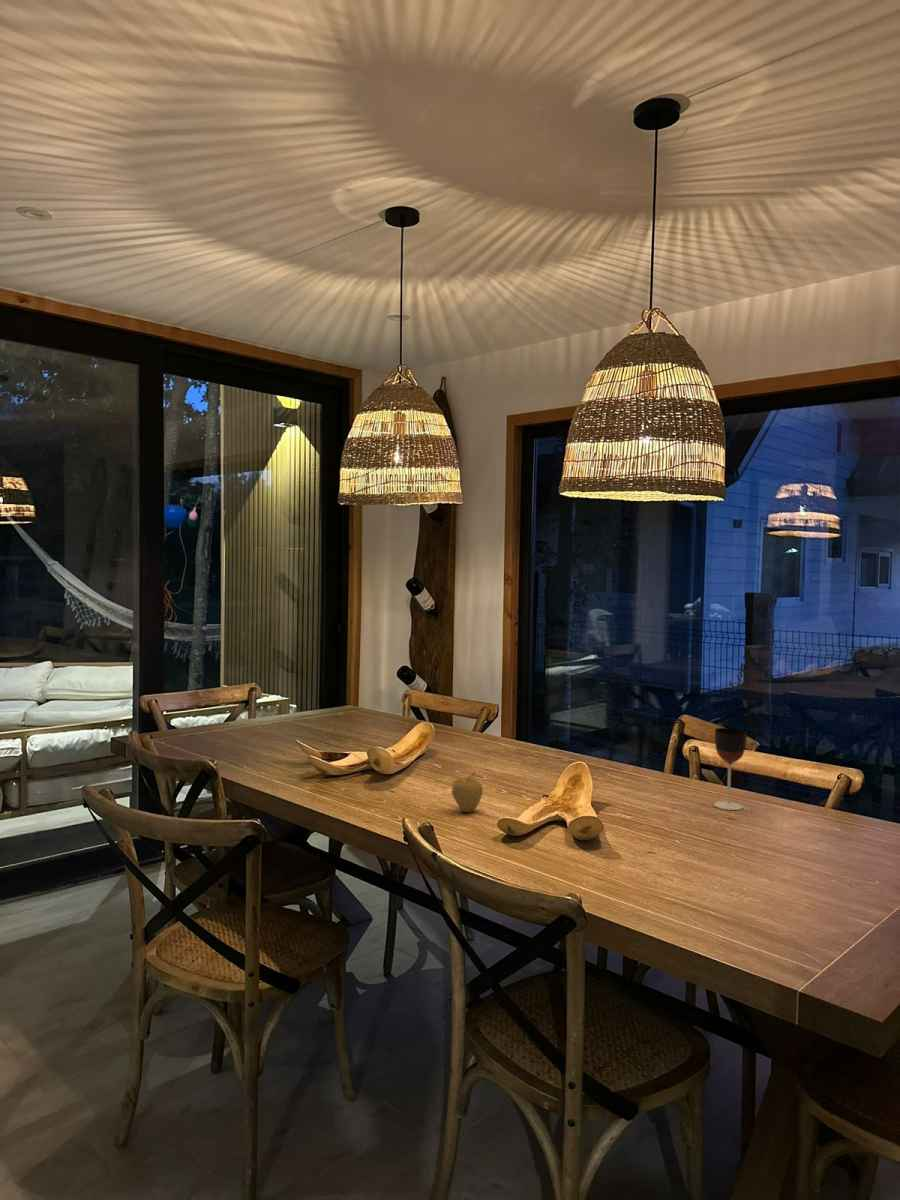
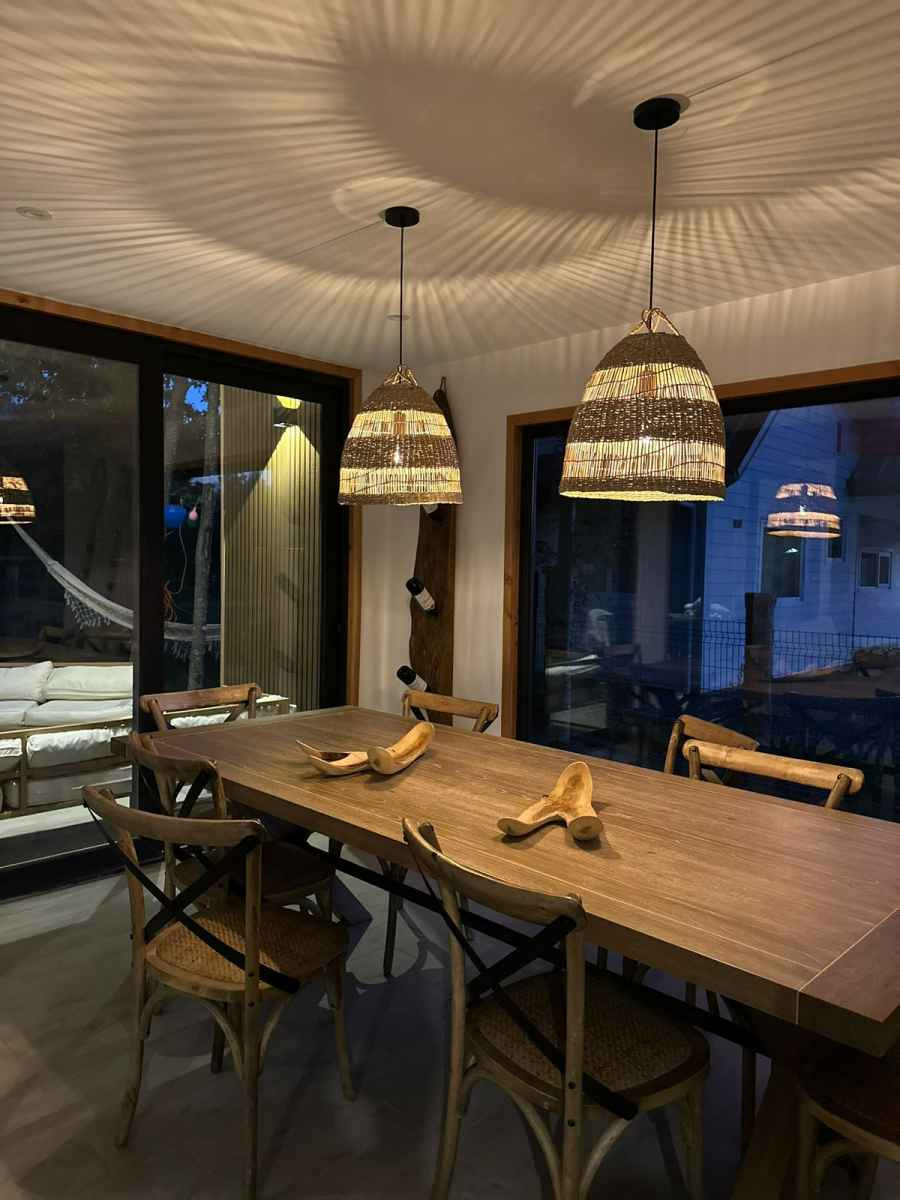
- wineglass (729, 768)
- fruit (466, 790)
